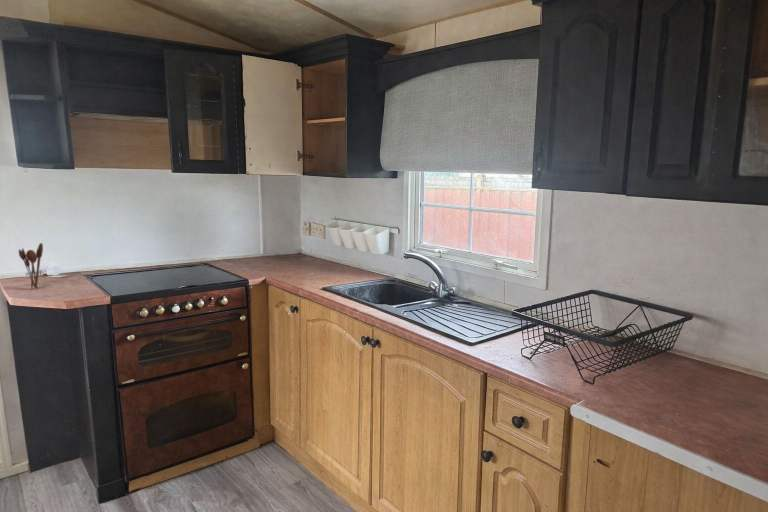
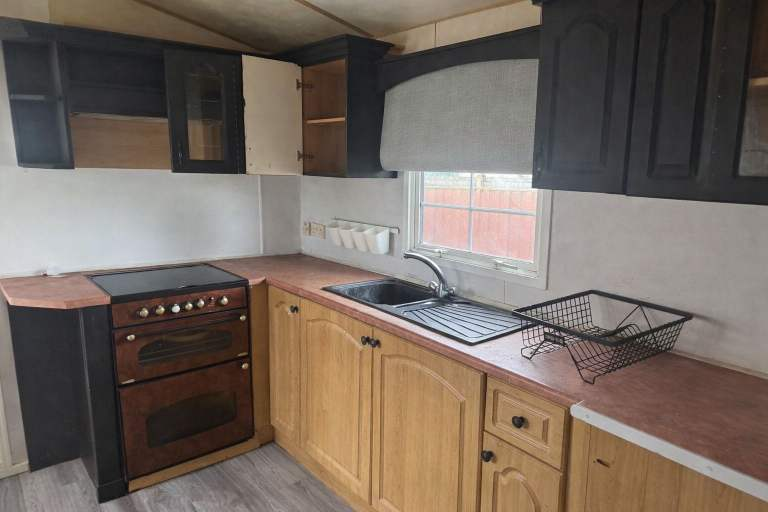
- utensil holder (33, 266)
